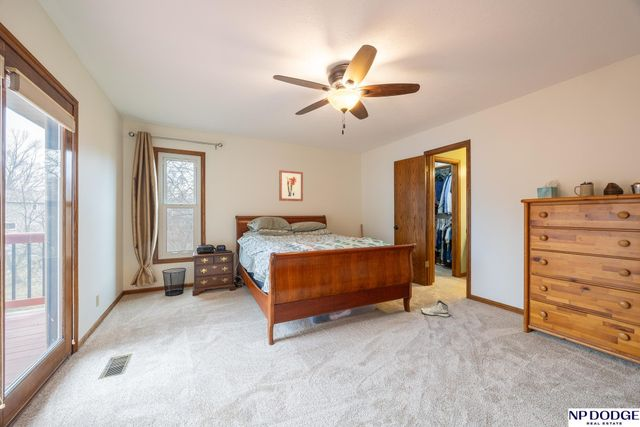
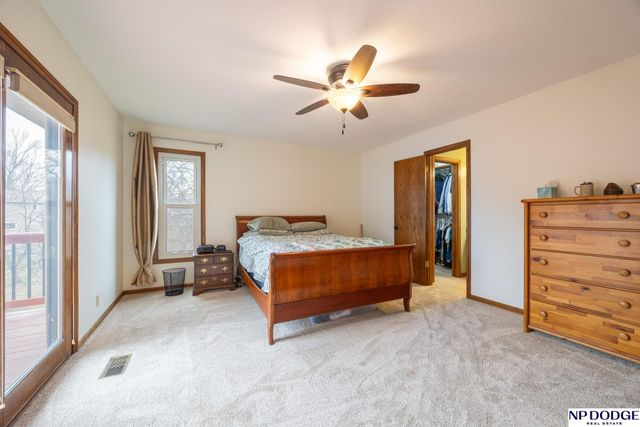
- sneaker (434, 306)
- wall art (291, 186)
